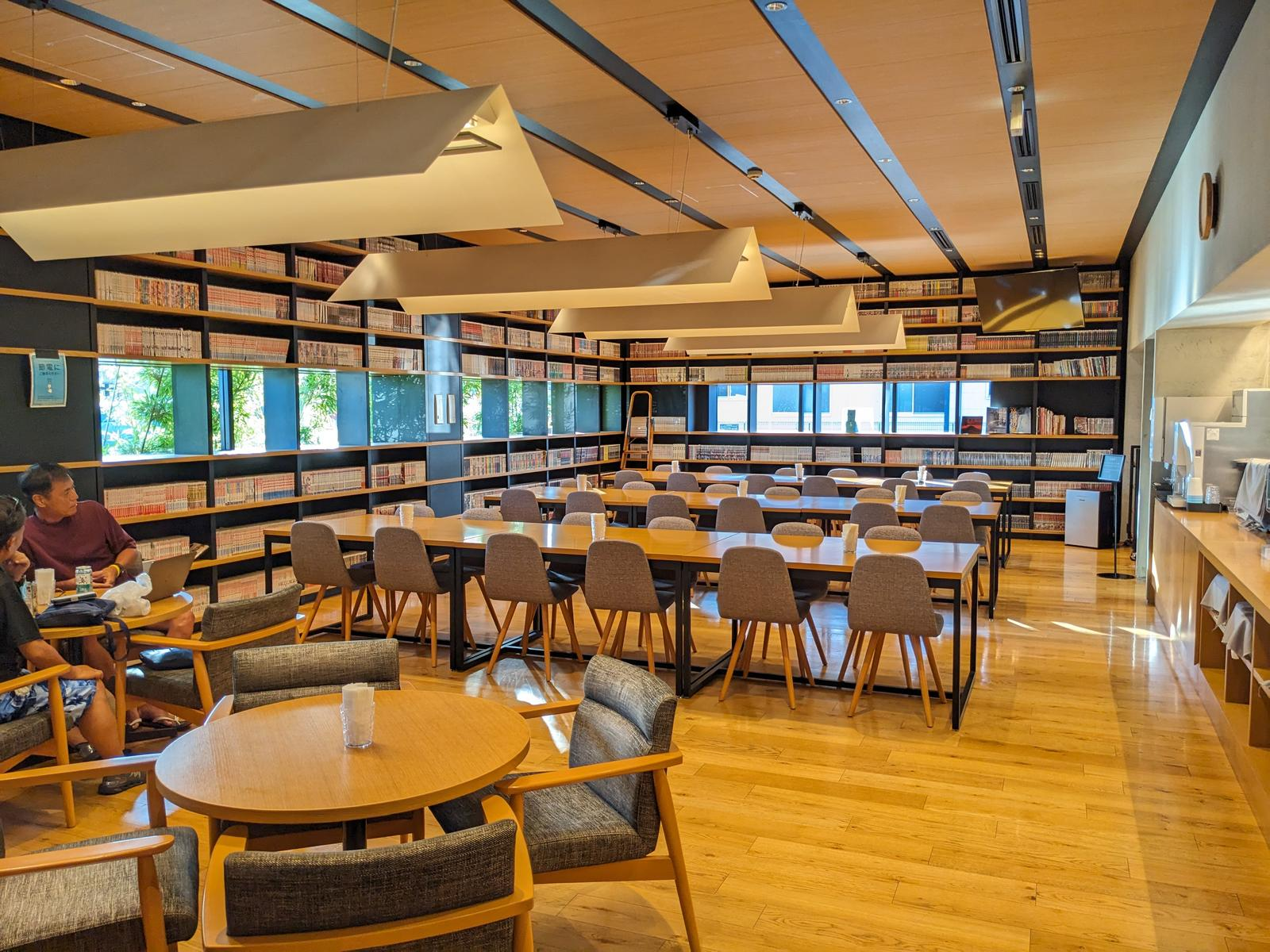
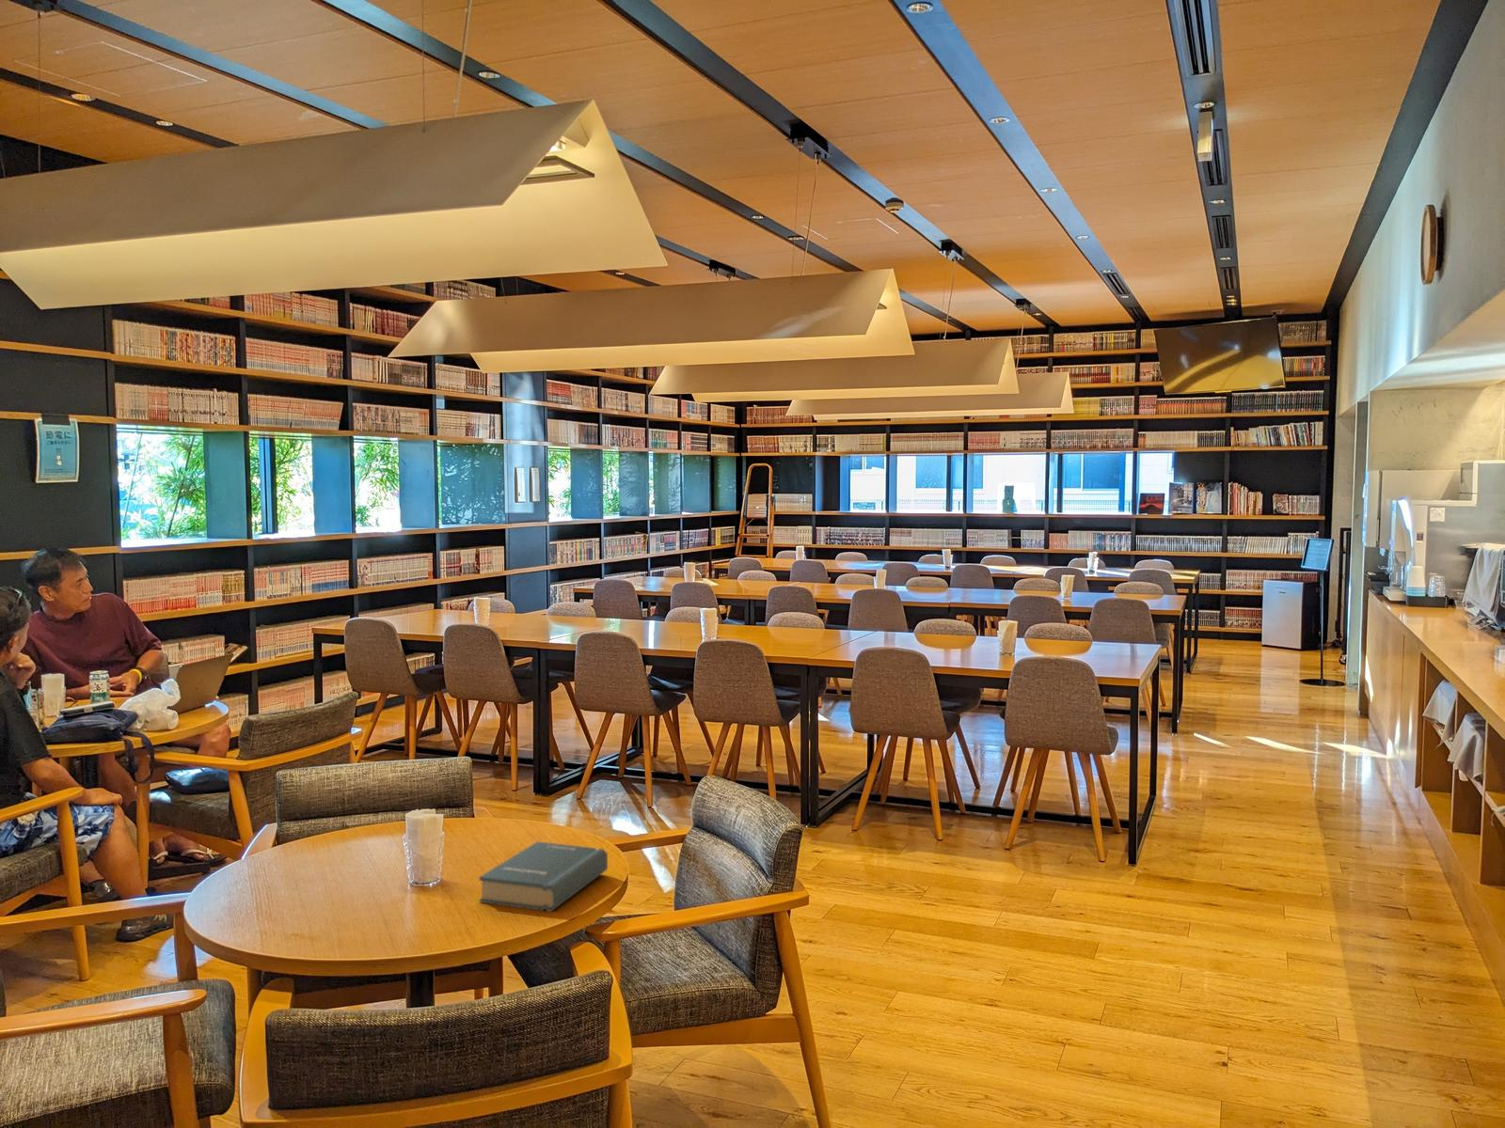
+ hardback book (545, 874)
